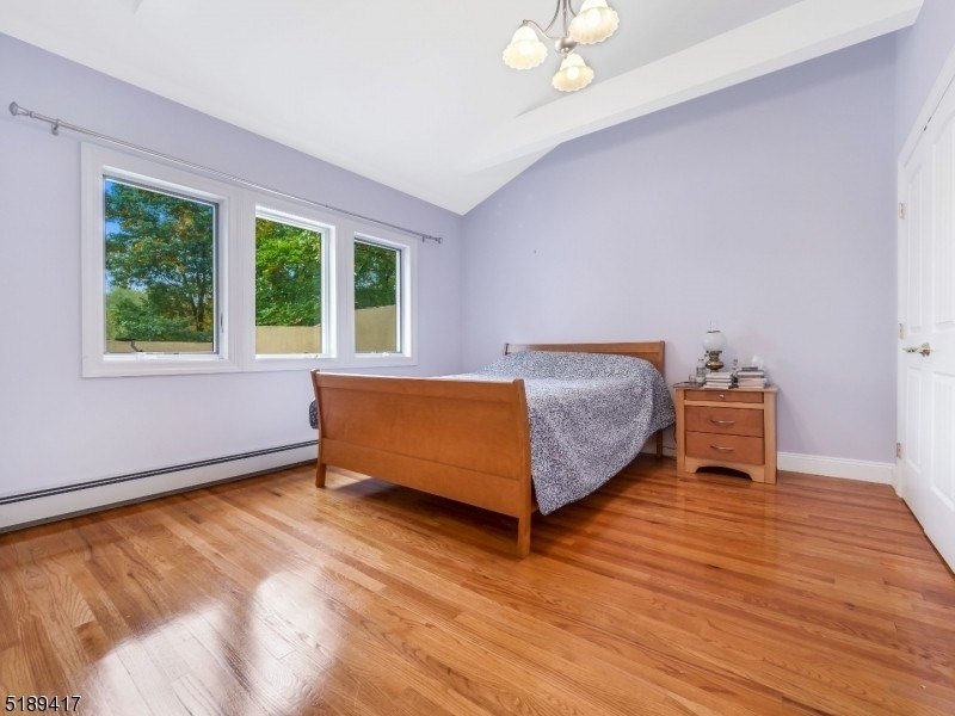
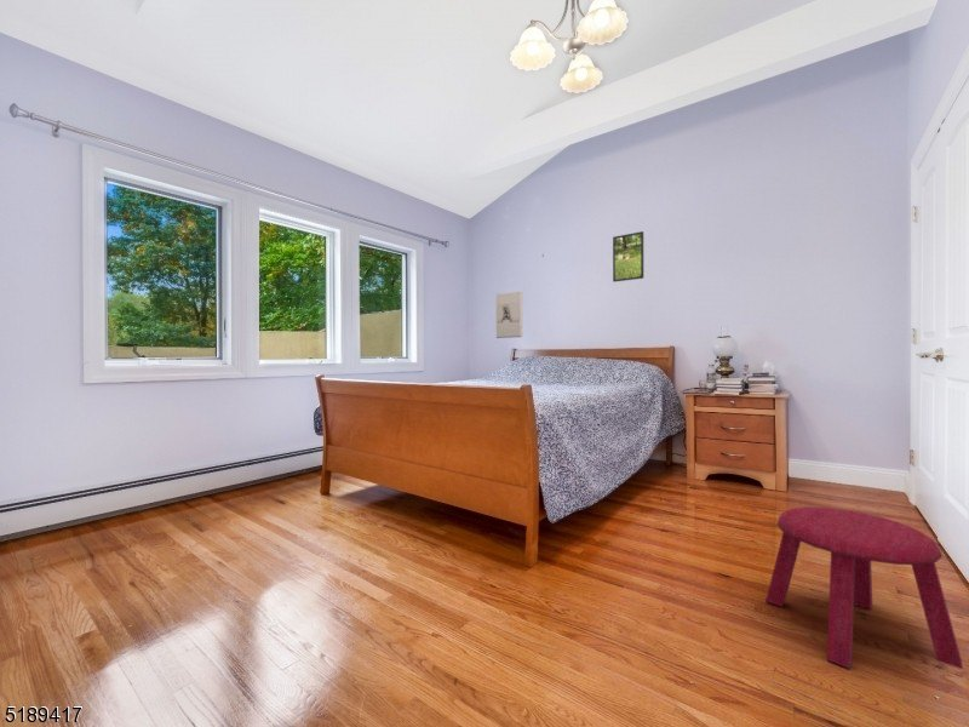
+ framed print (627, 257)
+ stool (852, 577)
+ wall sculpture (509, 315)
